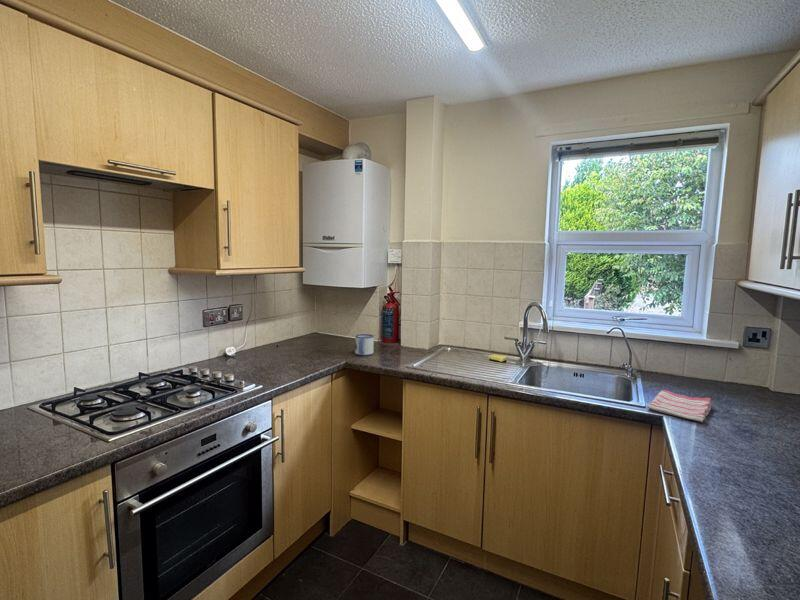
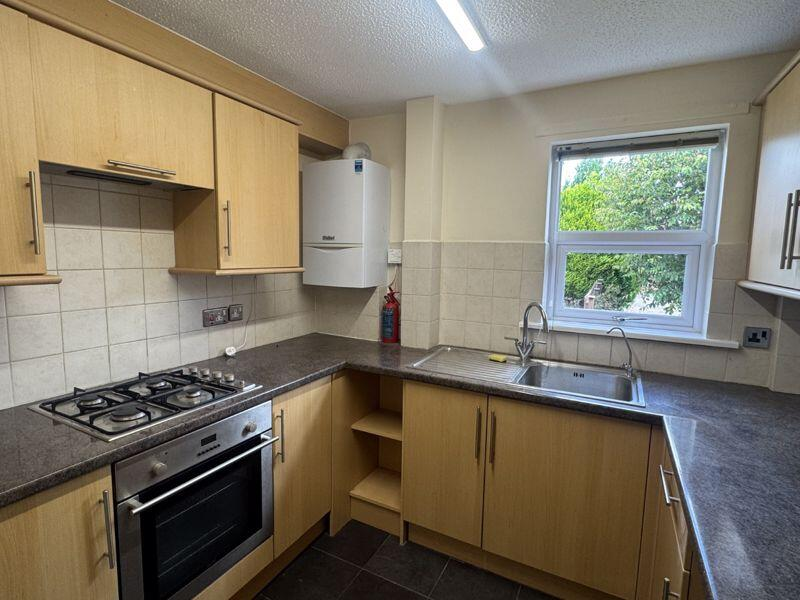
- mug (363, 345)
- dish towel (680, 404)
